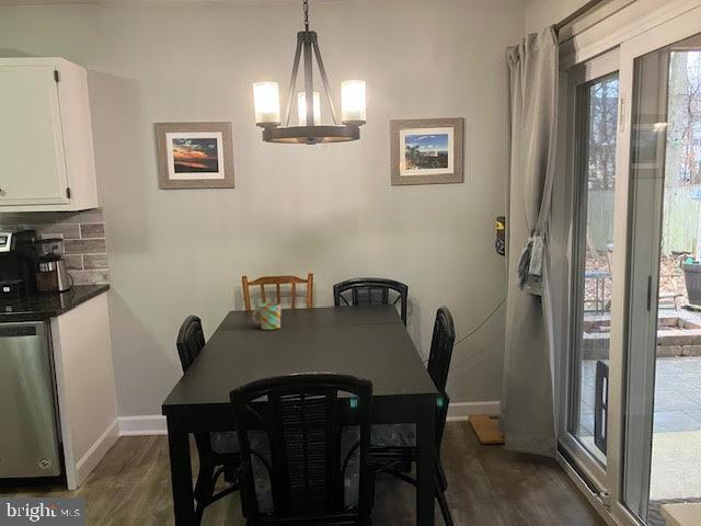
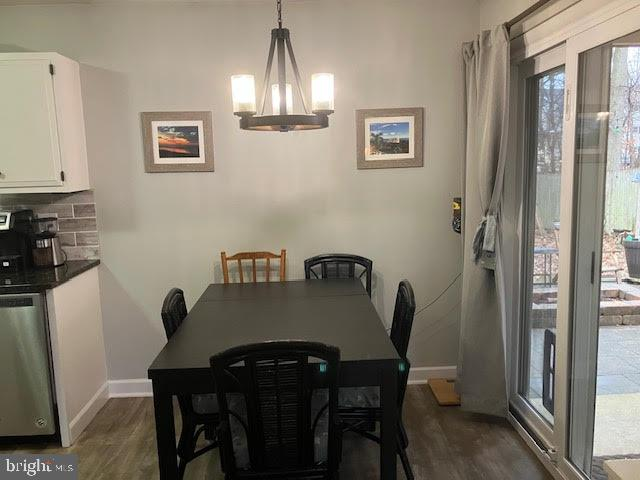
- mug (266, 316)
